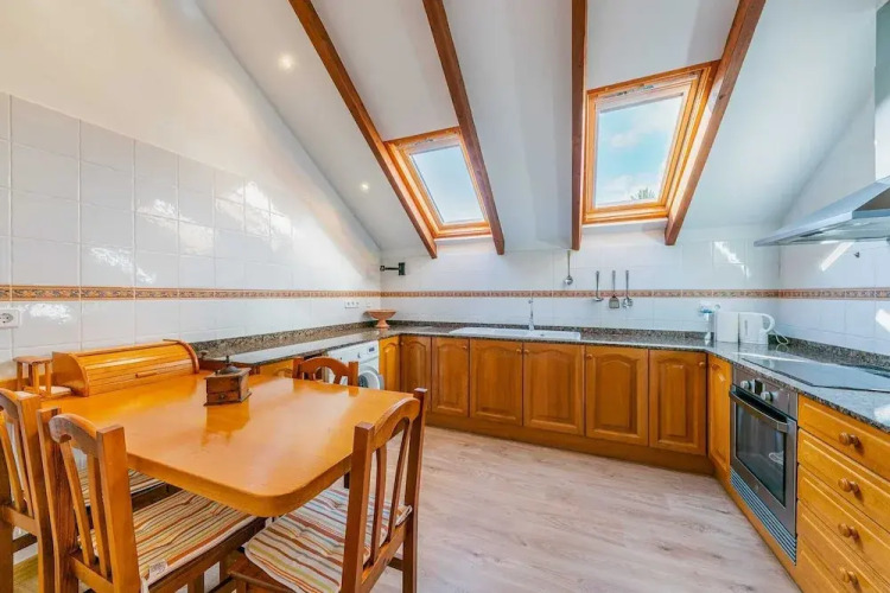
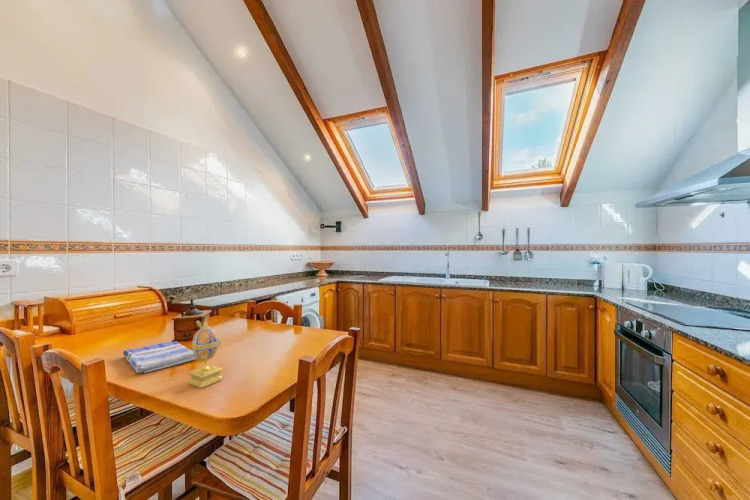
+ decorative egg (205, 349)
+ dish towel (160, 354)
